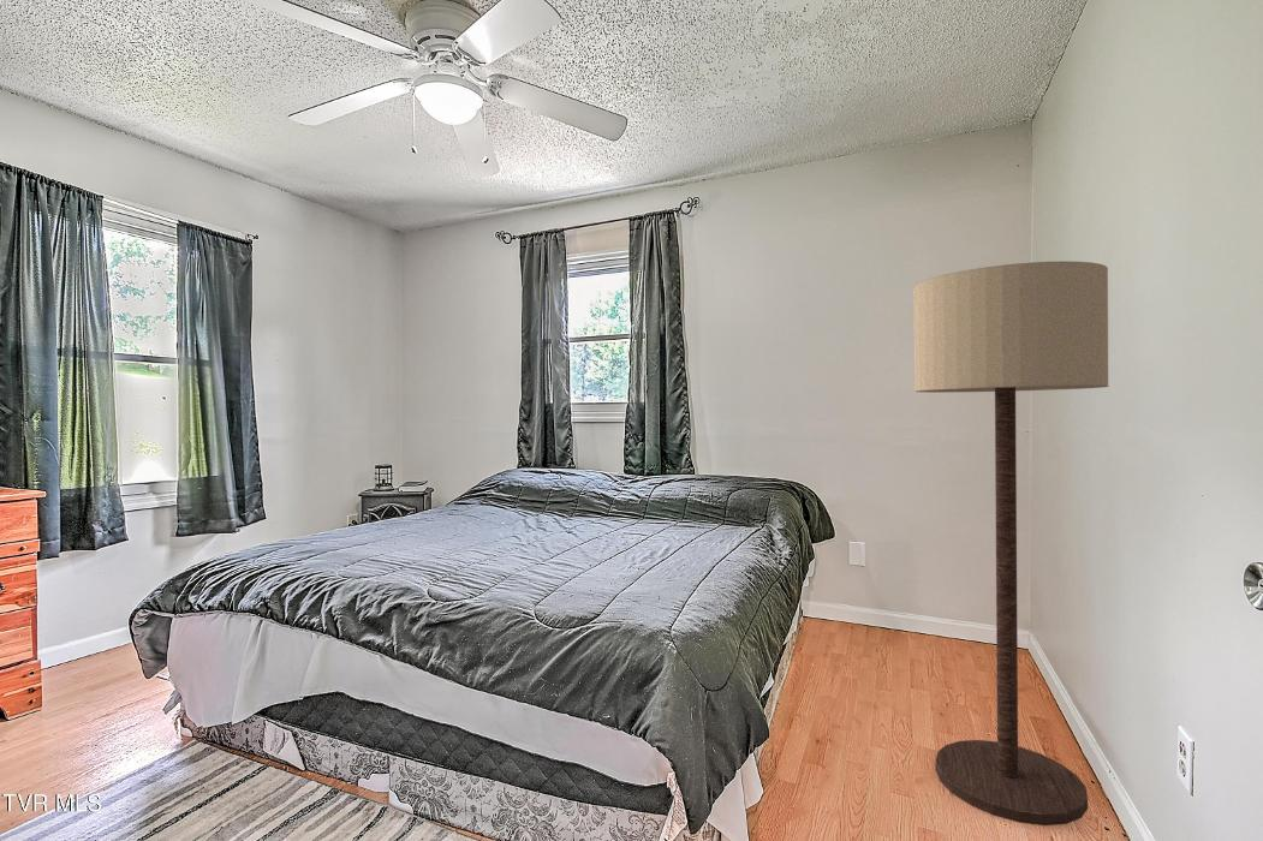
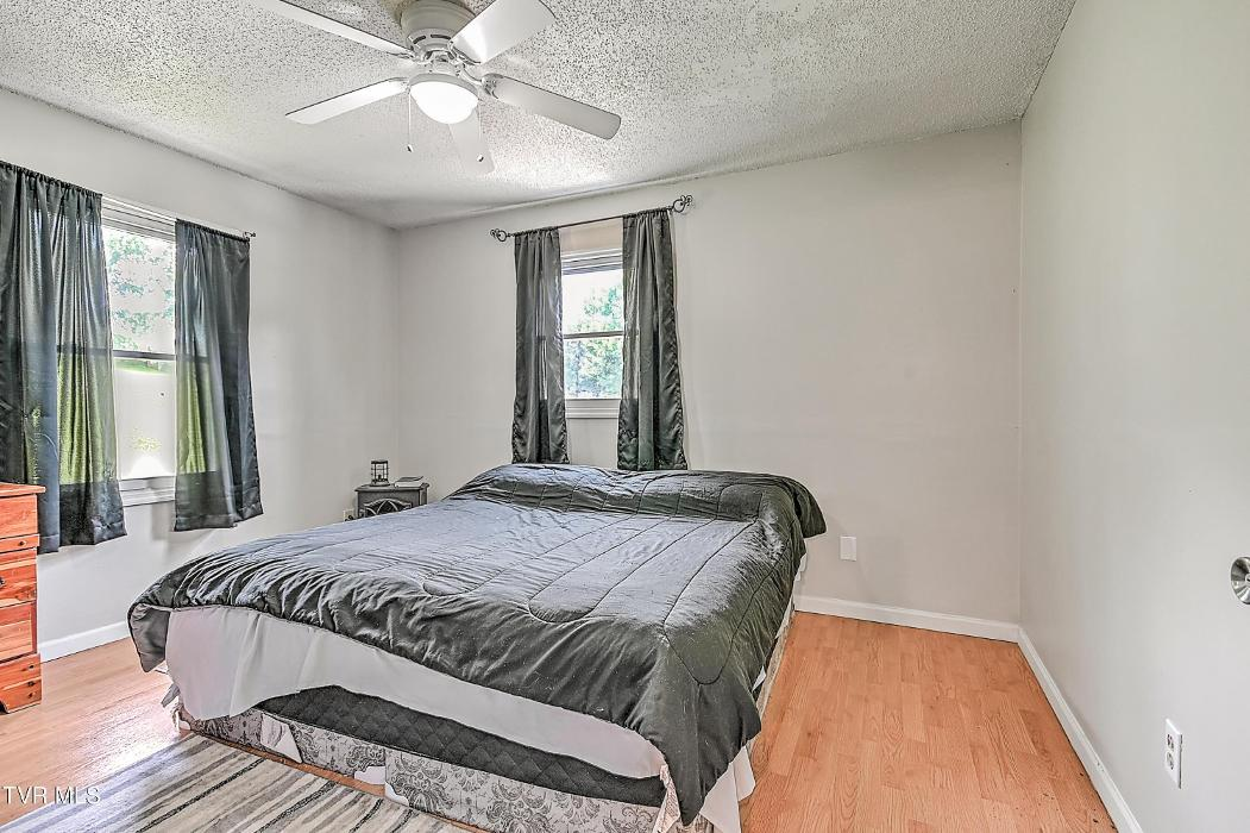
- floor lamp (1006, 533)
